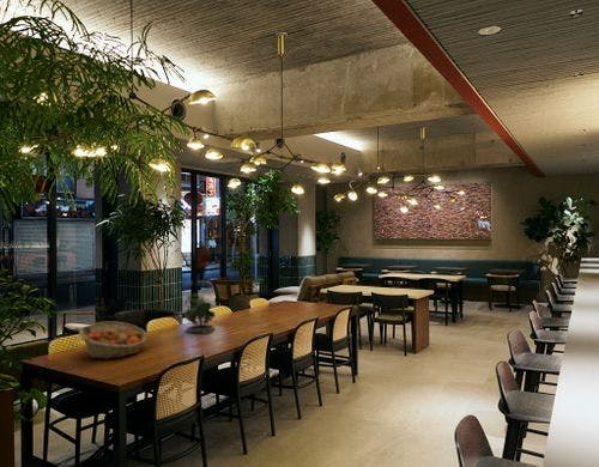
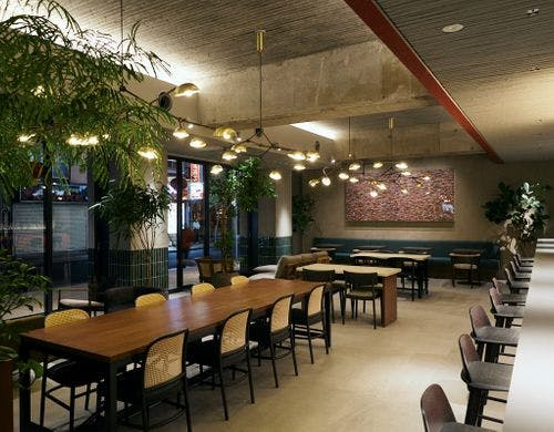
- fruit basket (114, 339)
- potted plant (199, 310)
